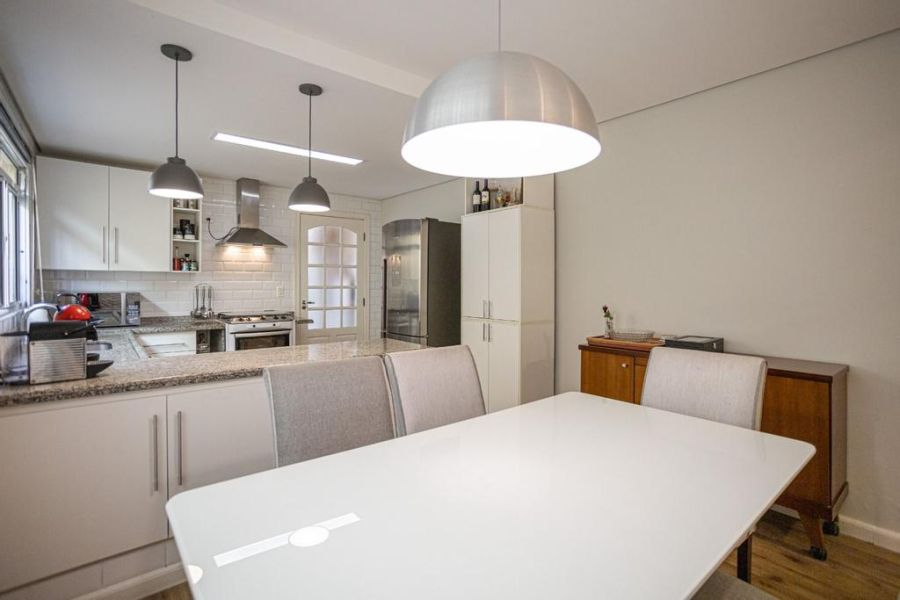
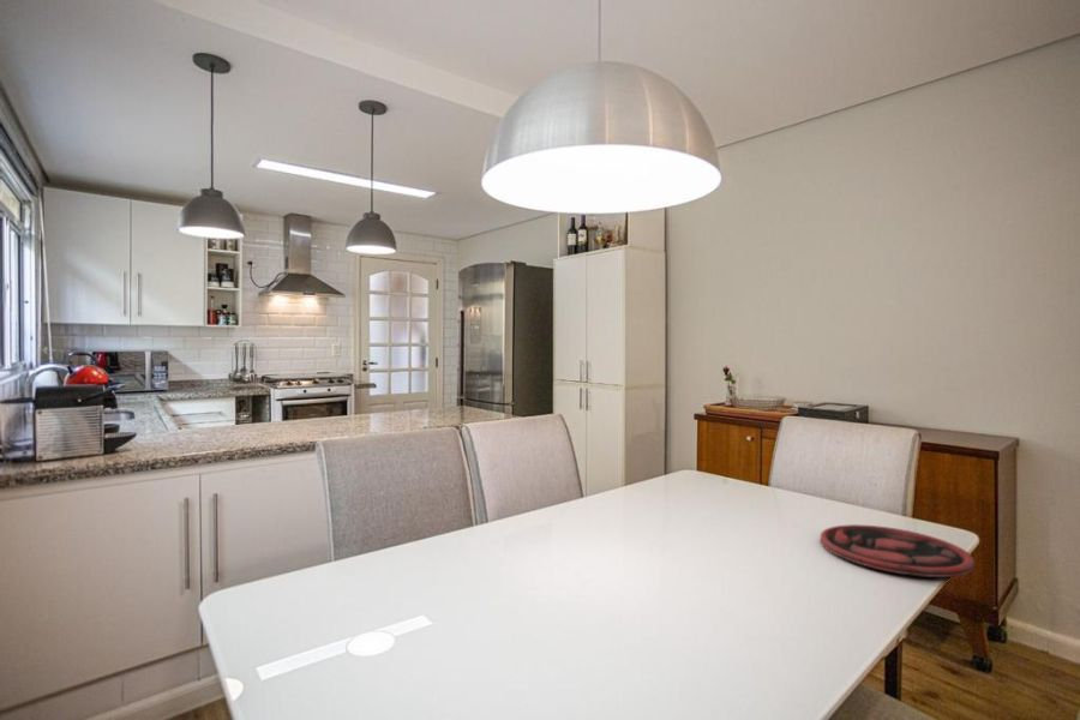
+ plate (892, 547)
